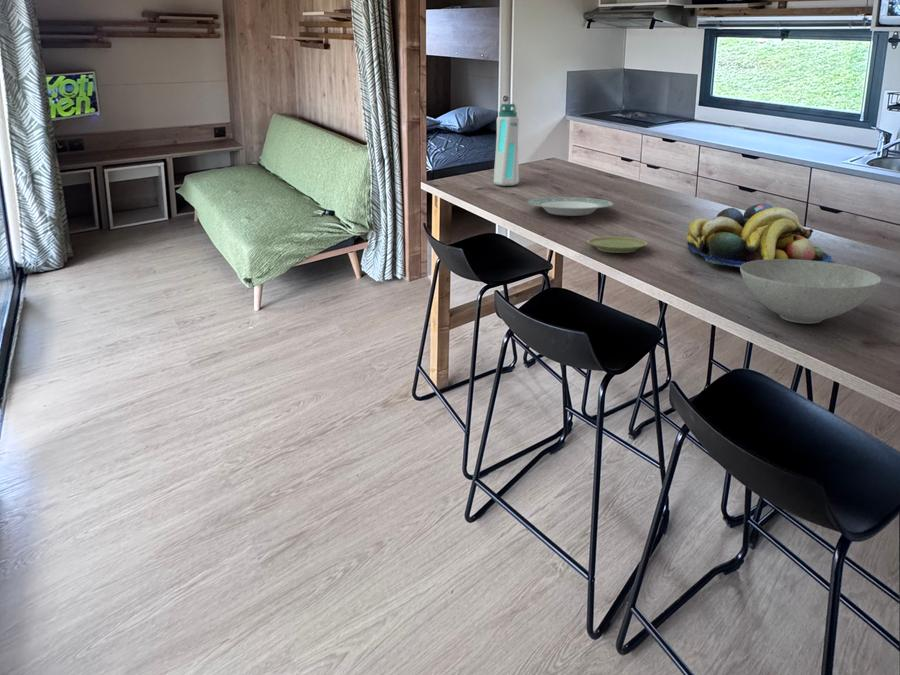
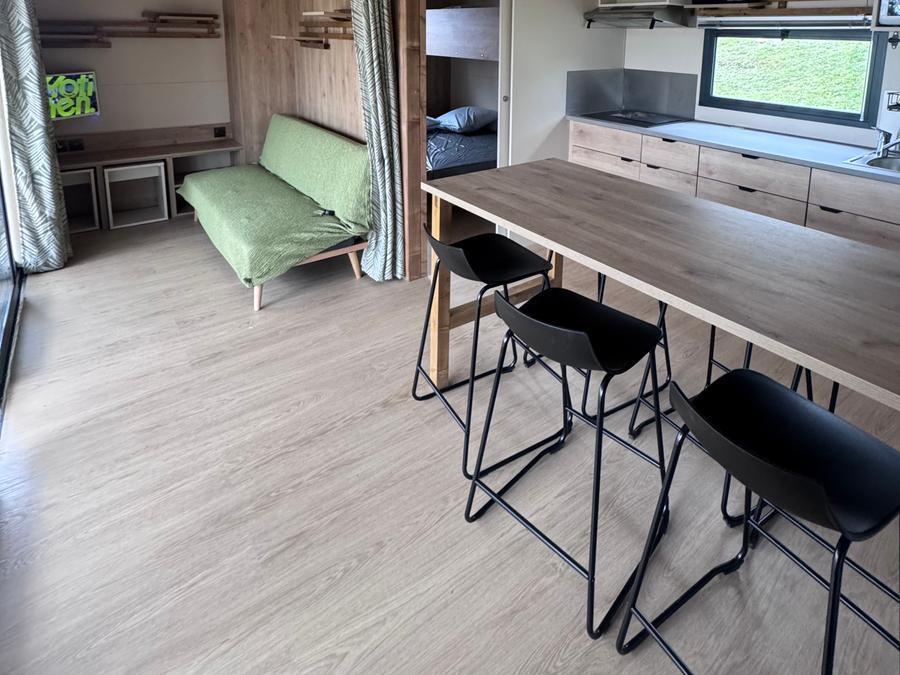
- bowl (804, 295)
- water bottle (507, 145)
- plate (616, 245)
- fruit bowl (760, 231)
- plate (569, 207)
